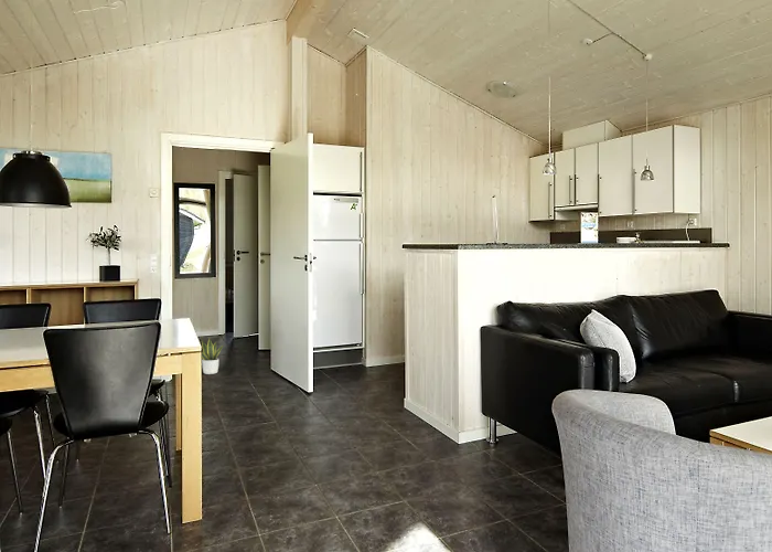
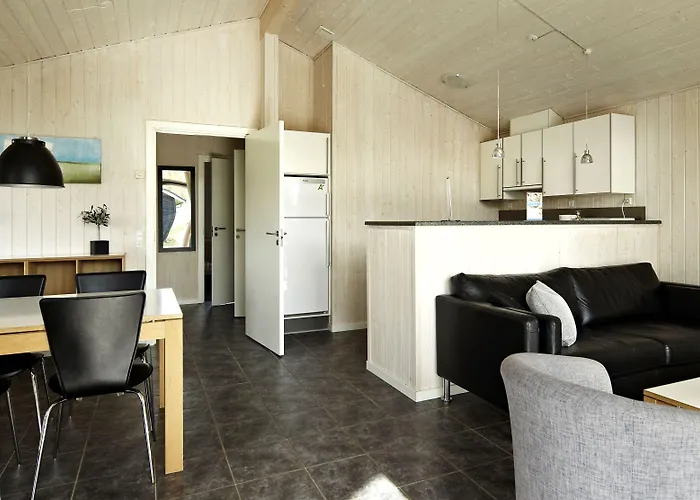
- potted plant (211, 354)
